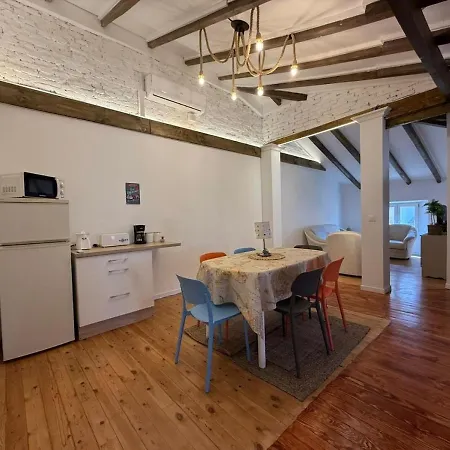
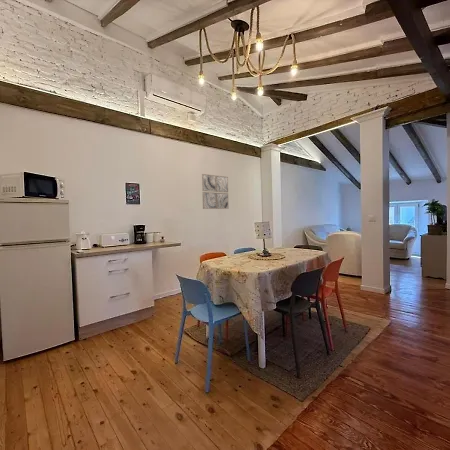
+ wall art (215, 191)
